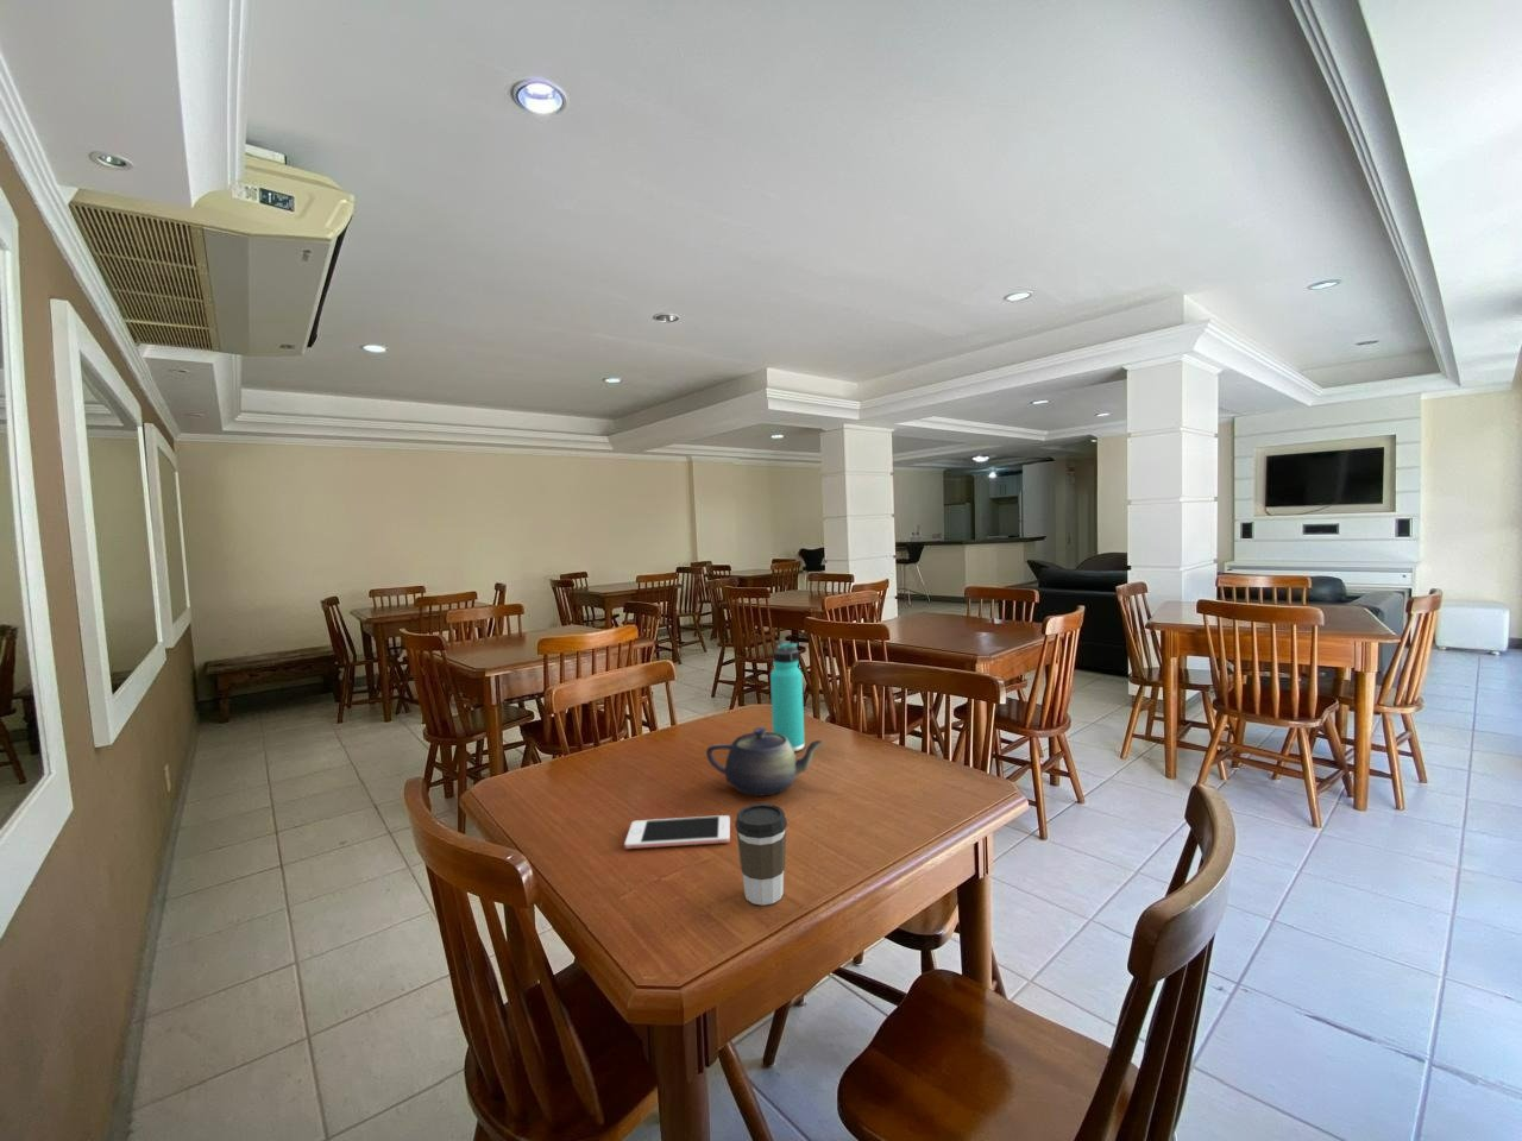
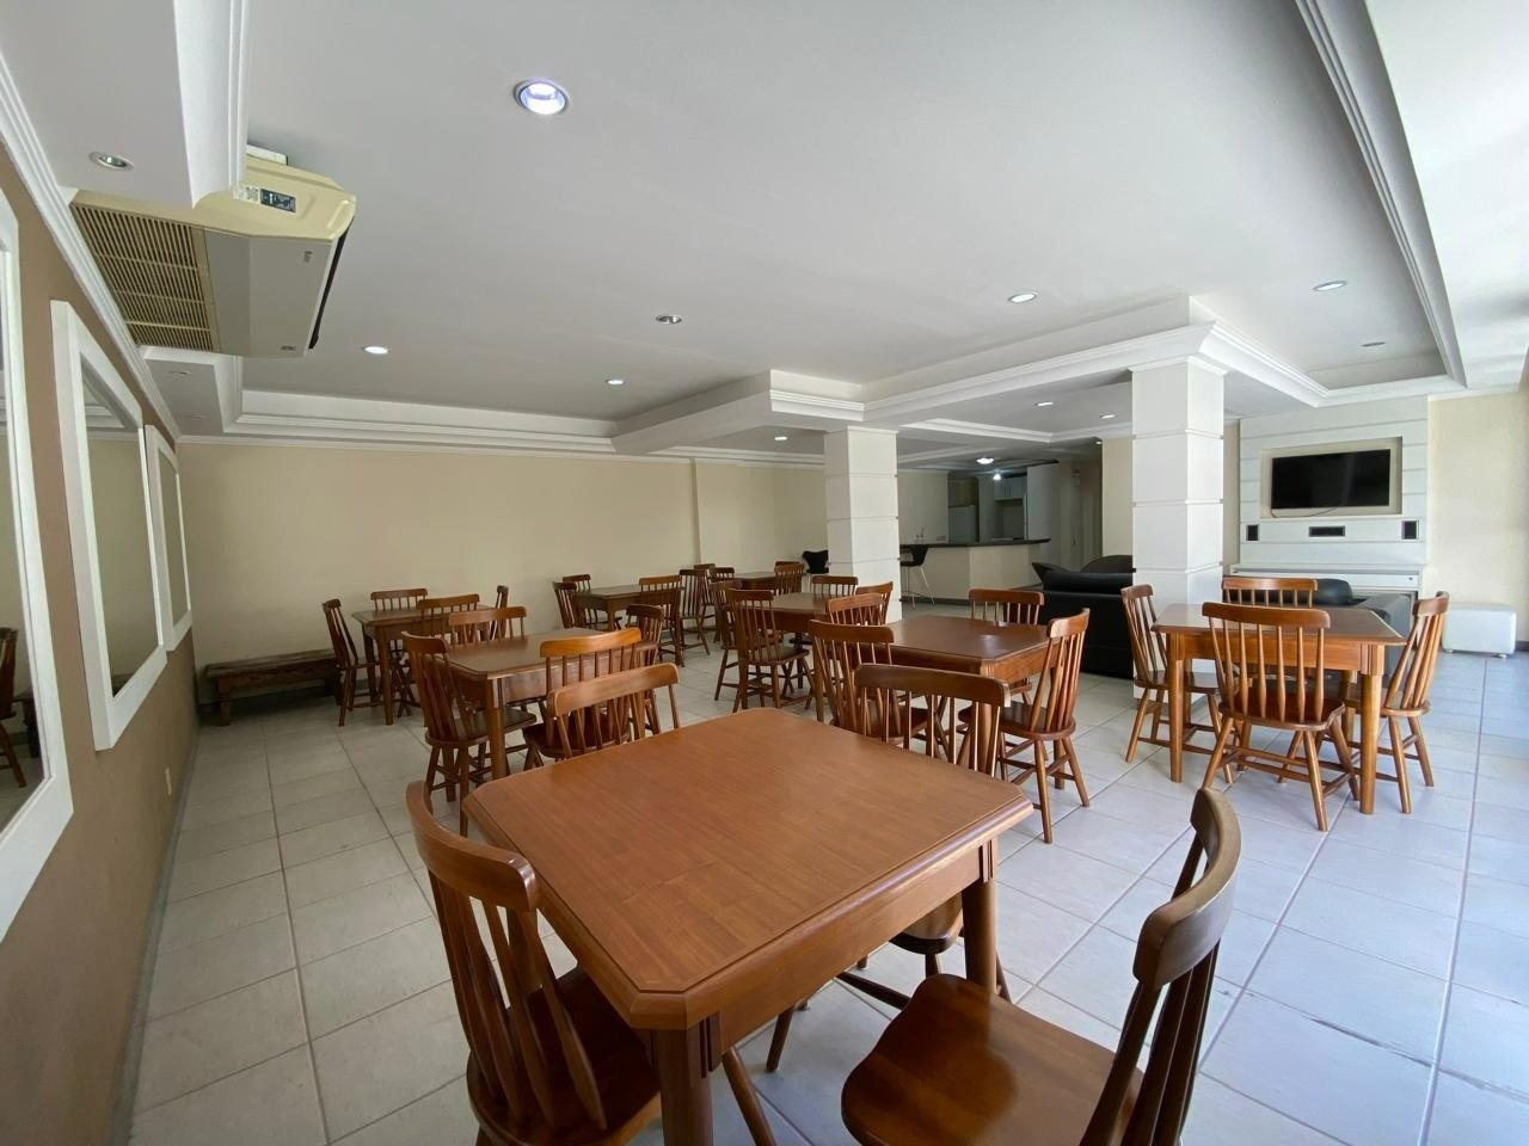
- thermos bottle (786, 694)
- teapot (765, 757)
- coffee cup (762, 853)
- cell phone (680, 831)
